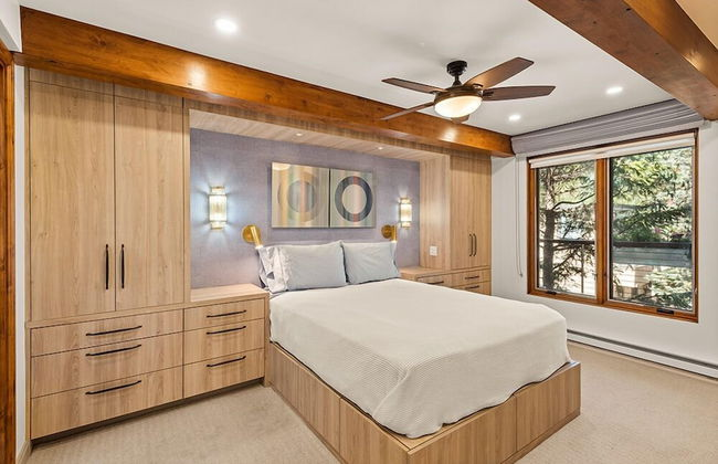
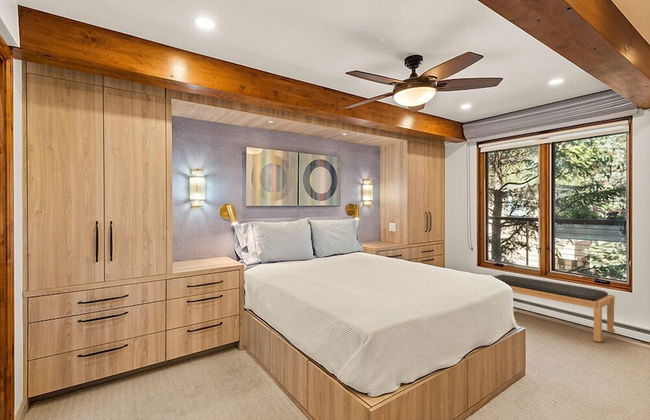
+ bench (540, 297)
